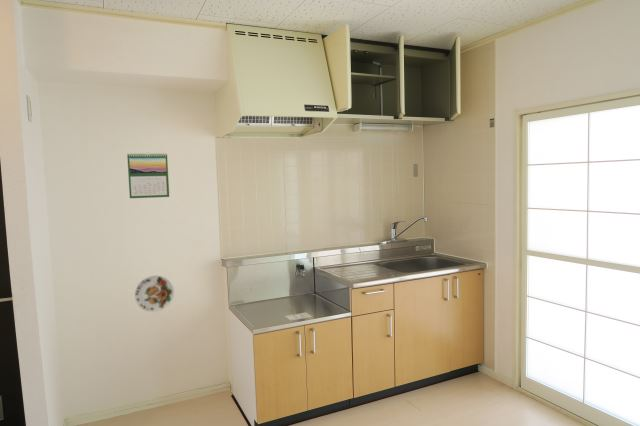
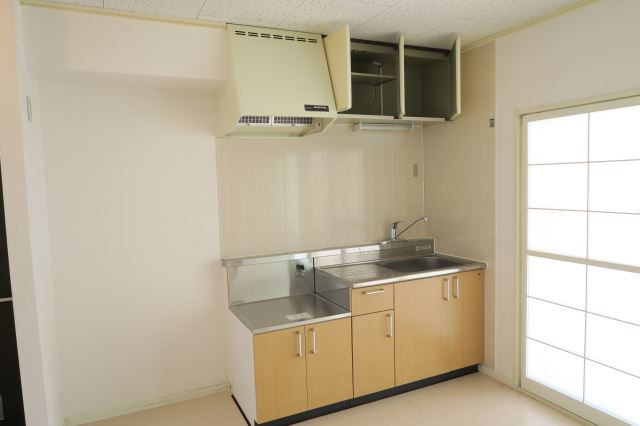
- calendar (148, 175)
- decorative plate (154, 293)
